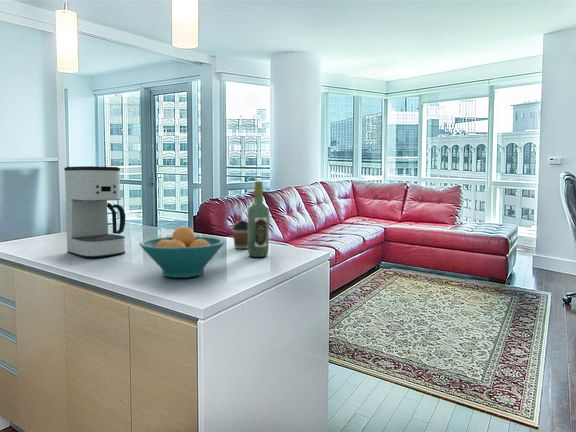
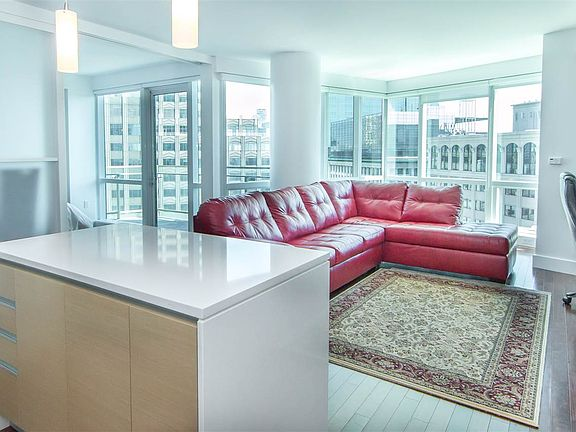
- fruit bowl (183, 250)
- wine bottle (258, 218)
- coffee maker (100, 209)
- coffee cup (242, 234)
